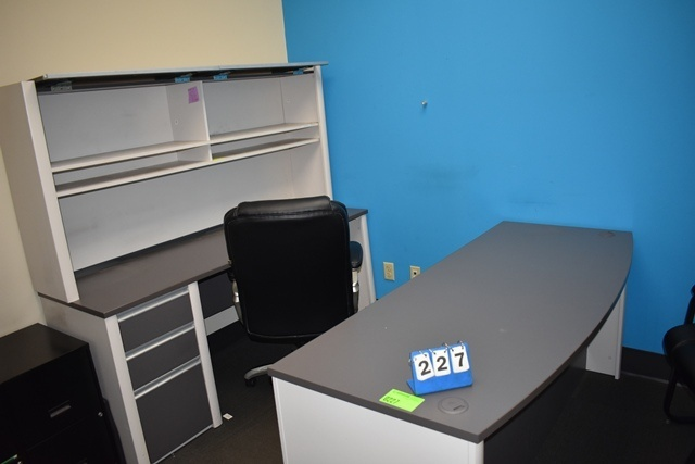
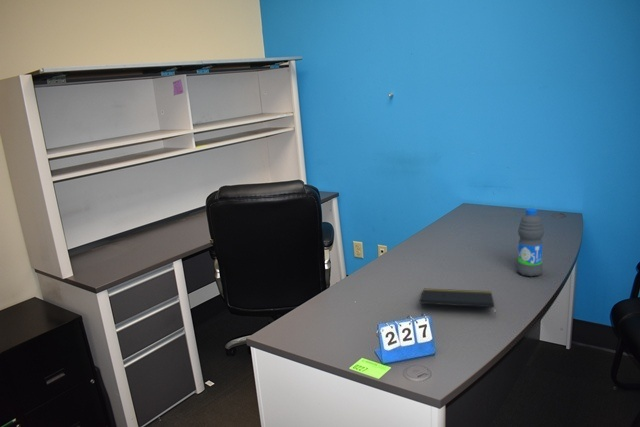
+ water bottle (530, 241)
+ notepad (456, 297)
